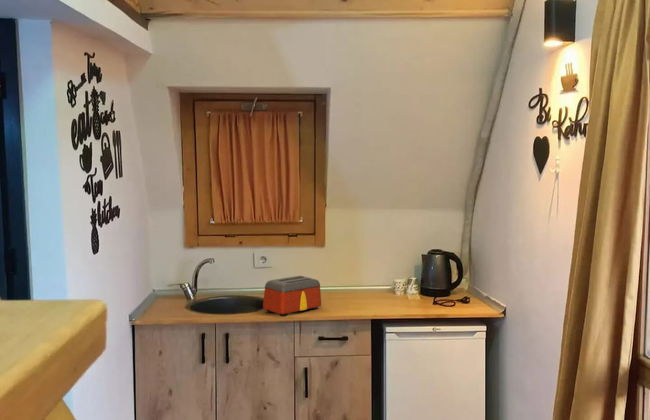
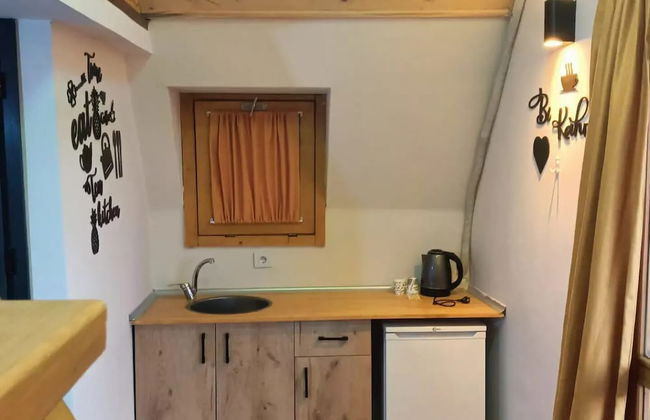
- toaster (293, 294)
